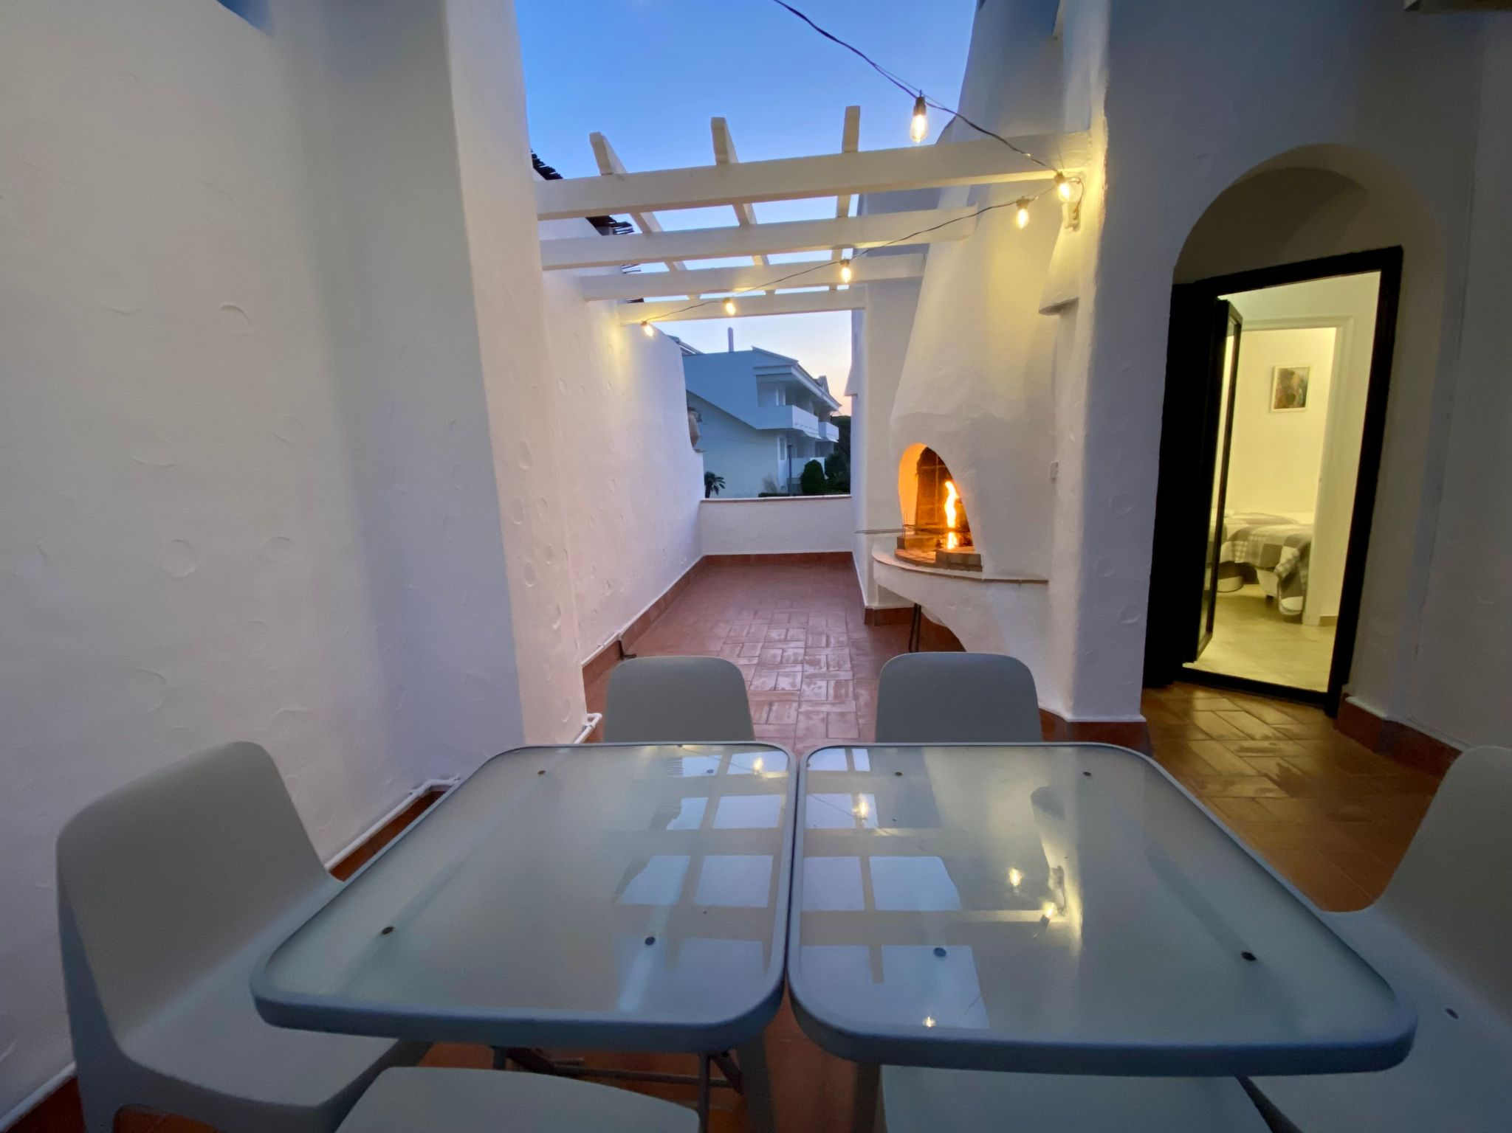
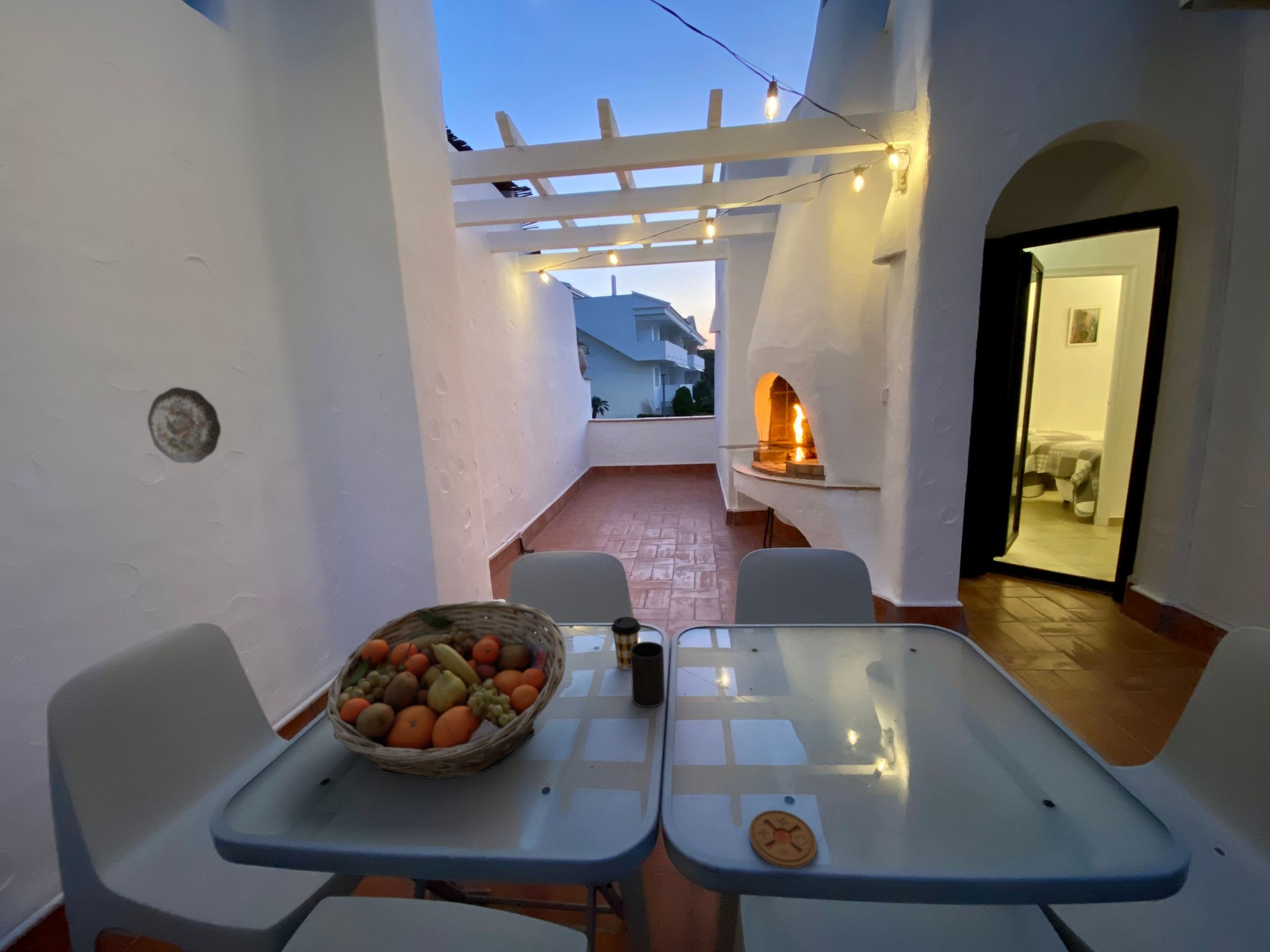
+ coffee cup (626, 643)
+ decorative plate (184, 426)
+ fruit basket (453, 682)
+ cup (647, 673)
+ coaster (782, 837)
